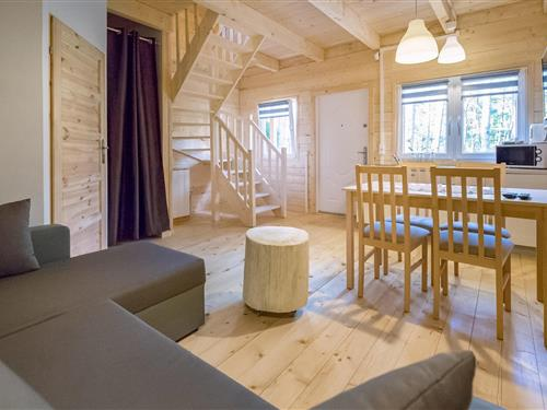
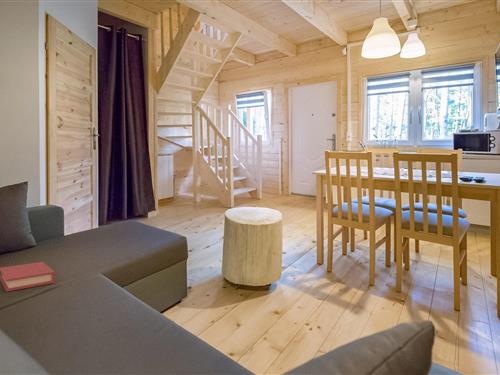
+ book (26, 275)
